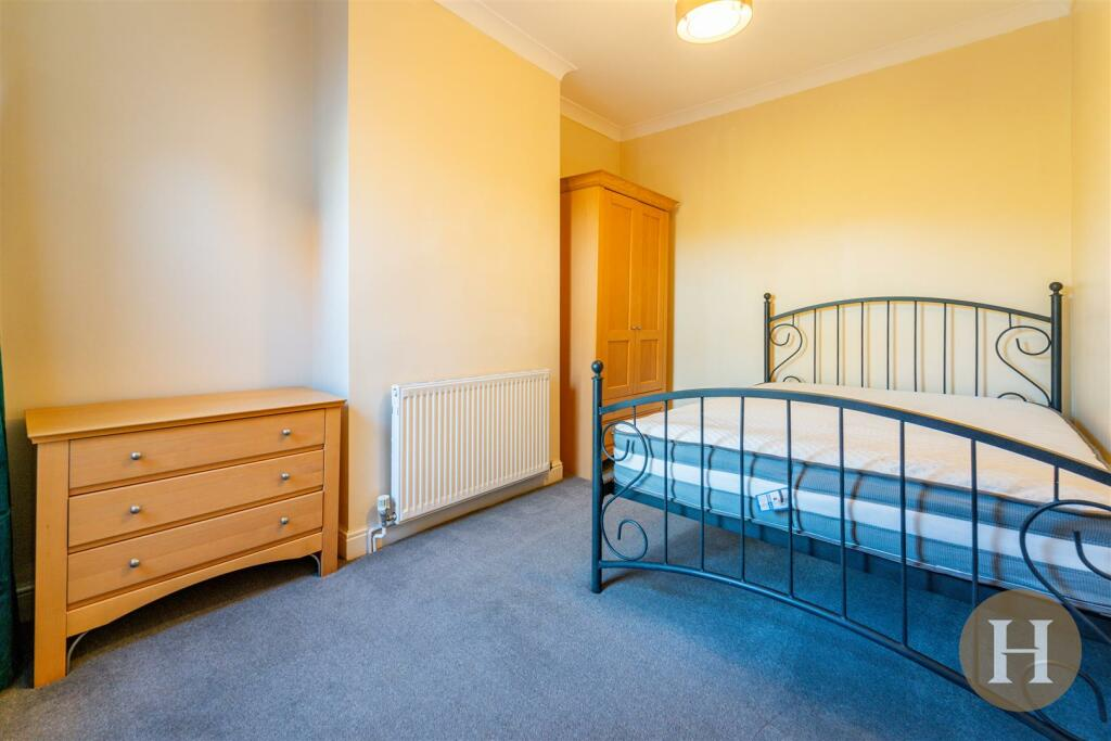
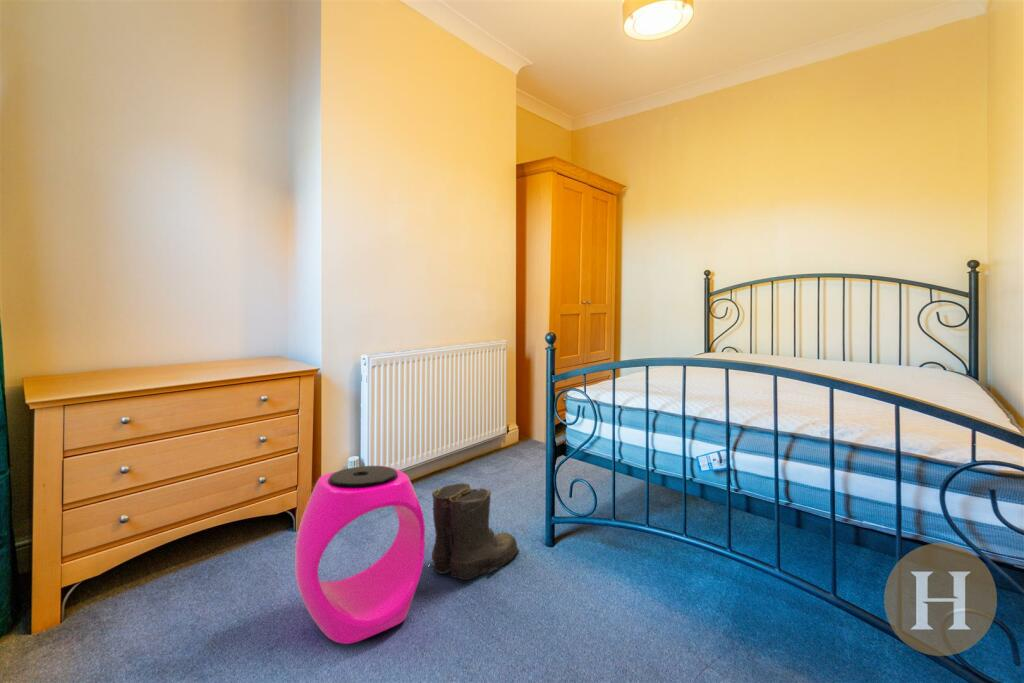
+ stool (374, 563)
+ boots (475, 523)
